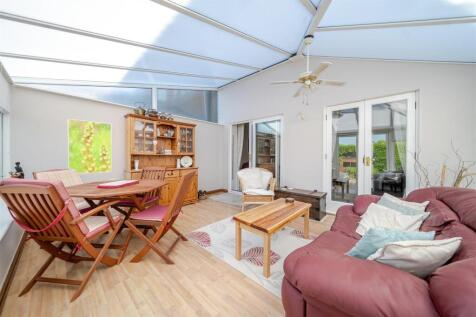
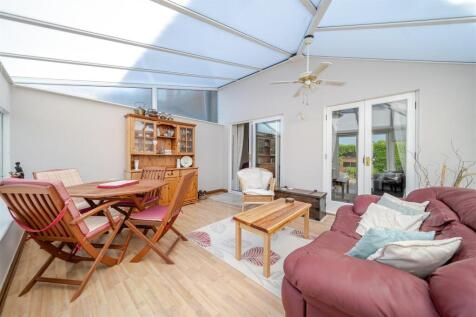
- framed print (91, 147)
